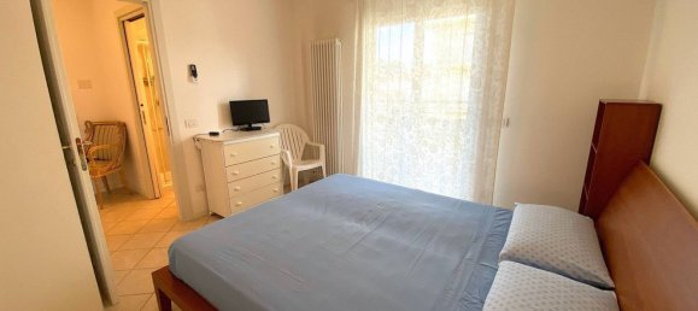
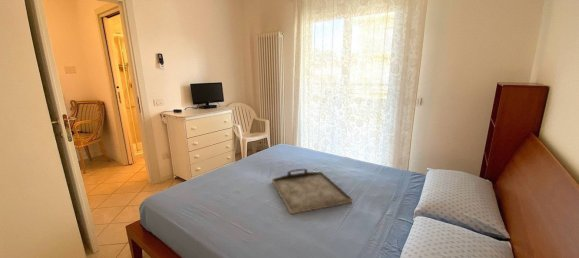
+ serving tray (308, 186)
